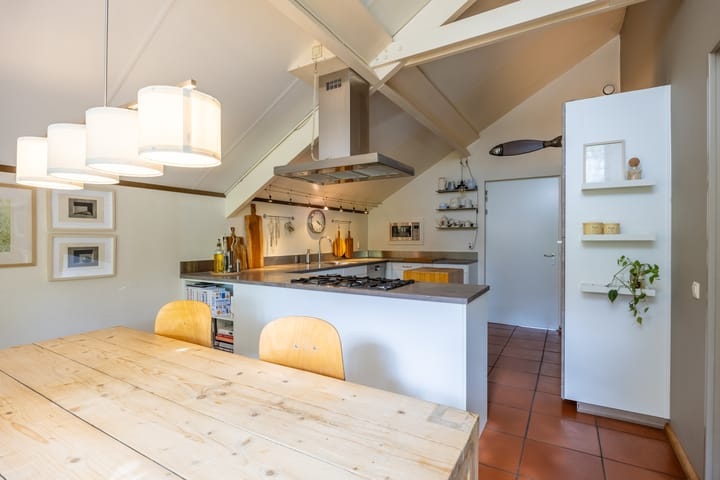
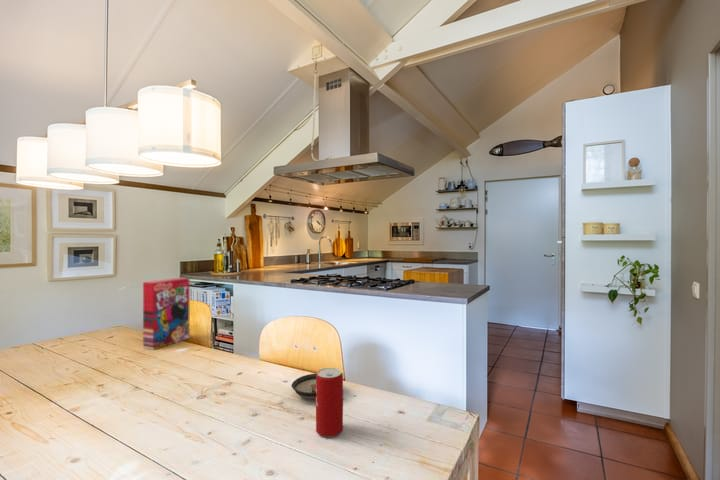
+ beverage can (329, 401)
+ saucer (315, 387)
+ cereal box (167, 311)
